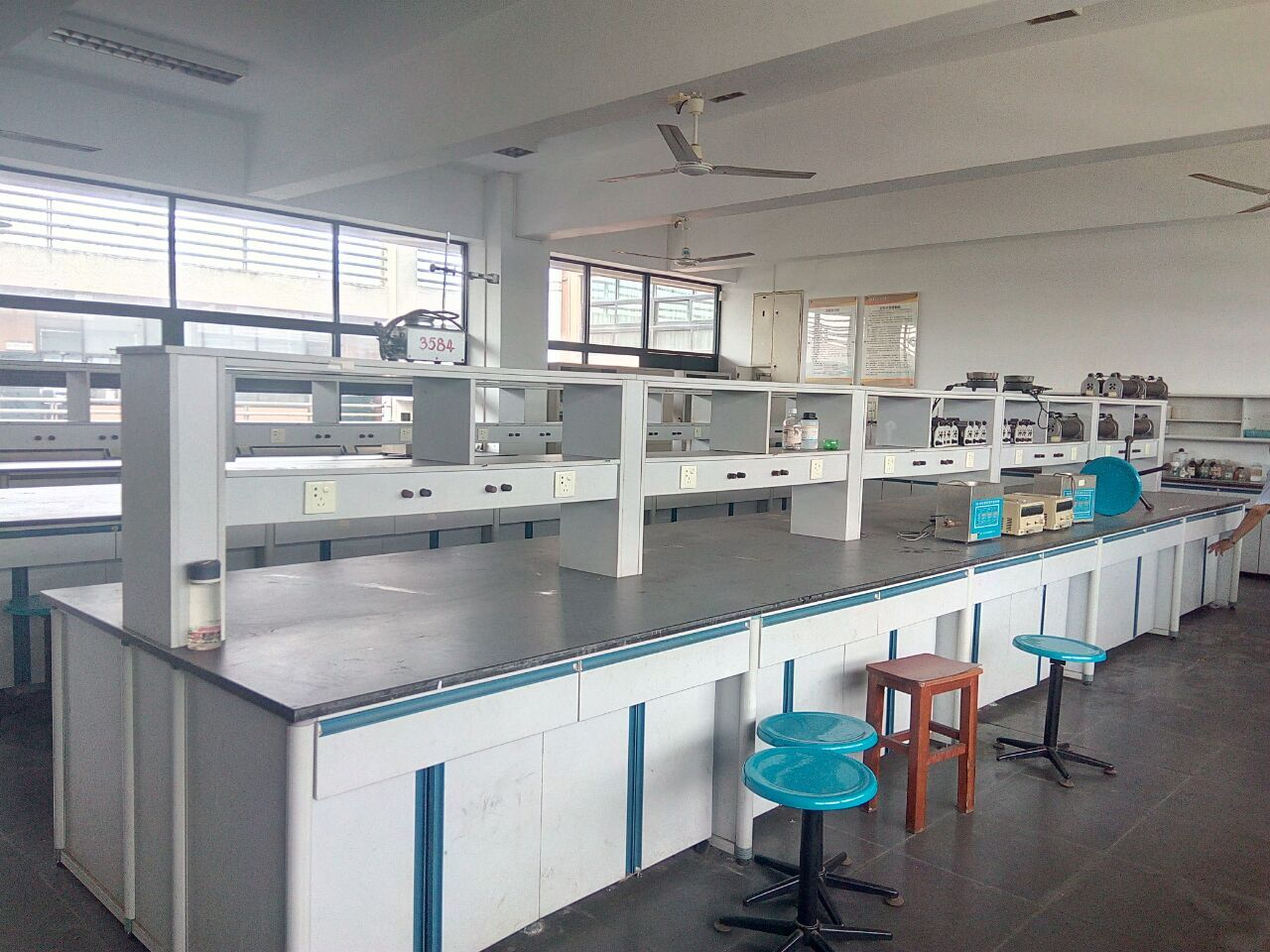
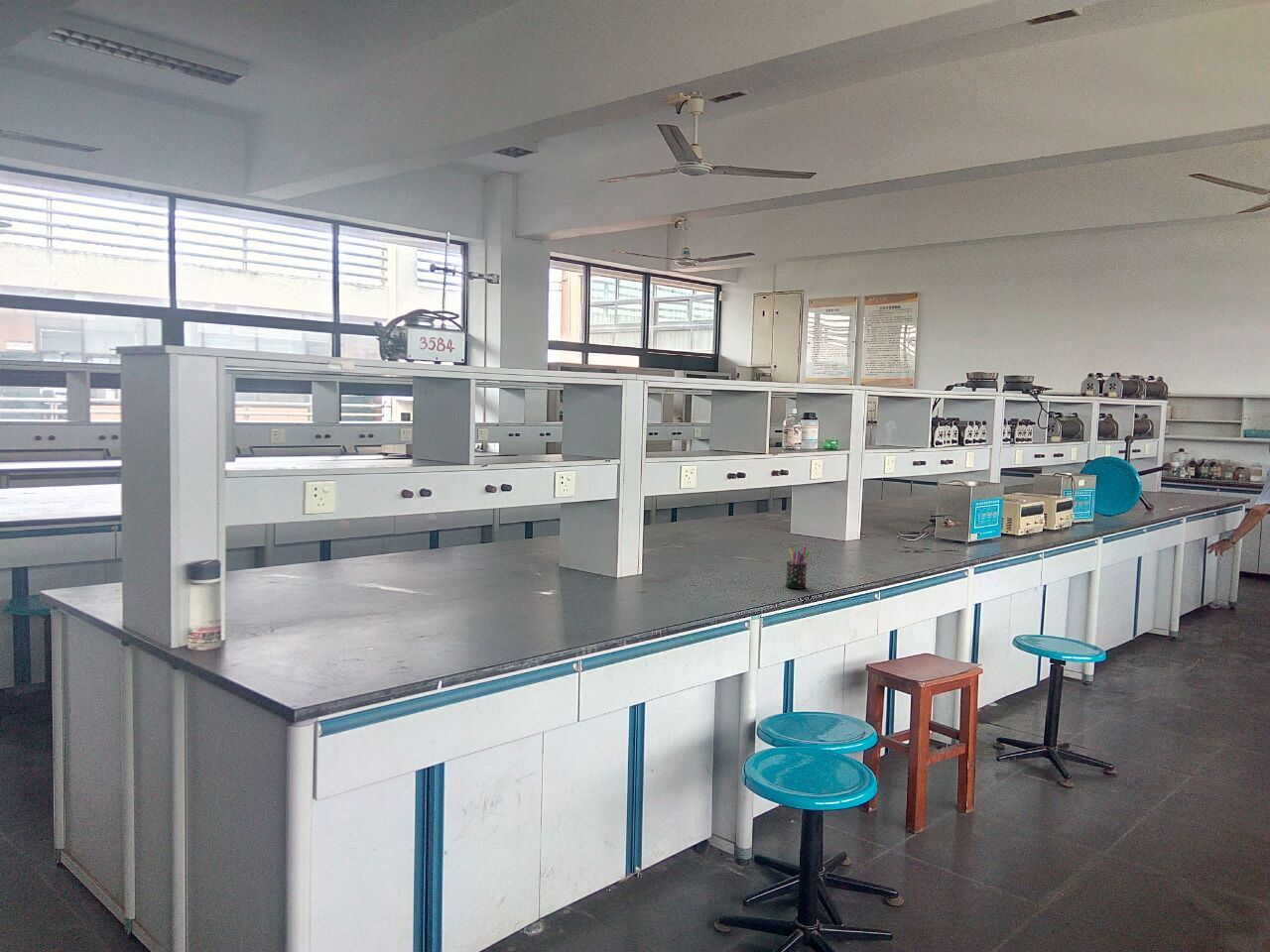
+ pen holder (799, 566)
